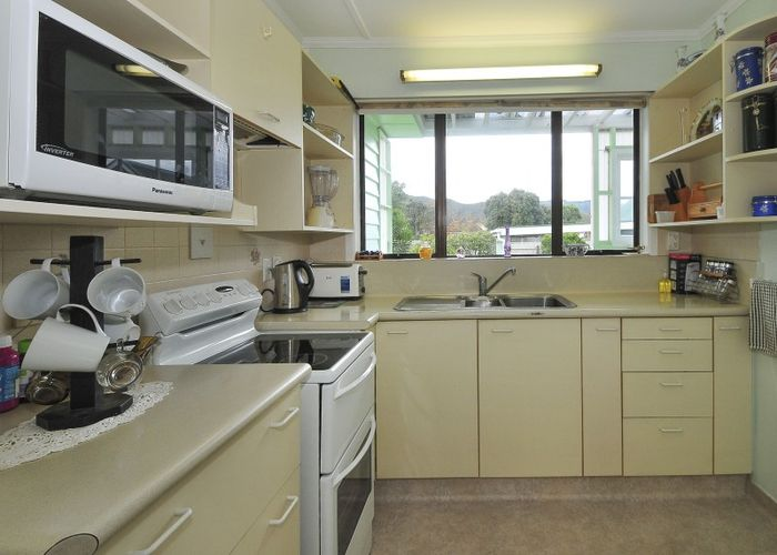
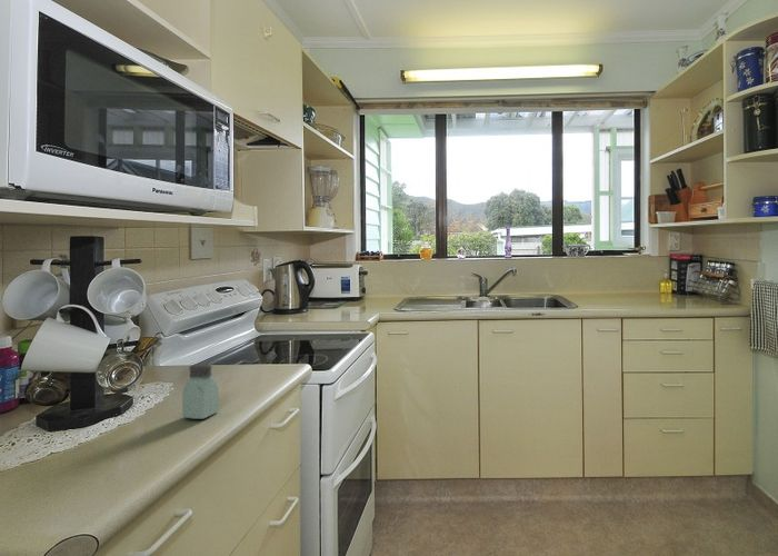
+ saltshaker (200, 390)
